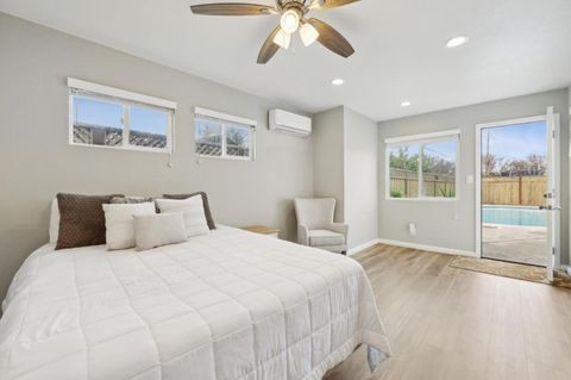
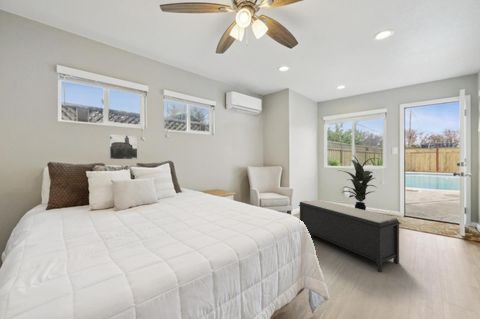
+ bench (341, 227)
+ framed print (123, 147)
+ indoor plant (358, 184)
